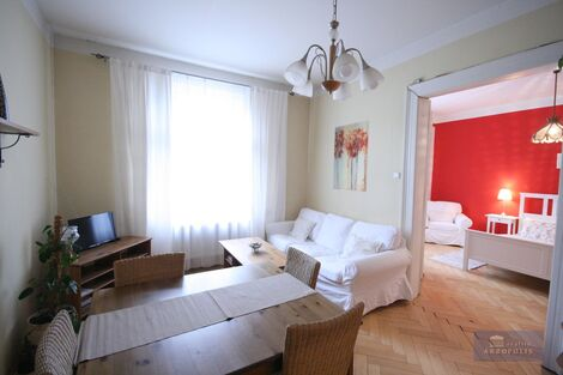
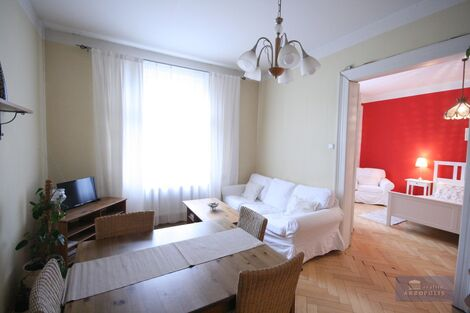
- wall art (349, 157)
